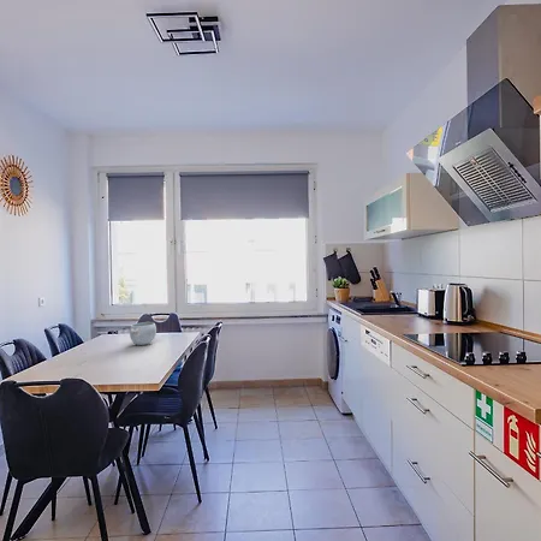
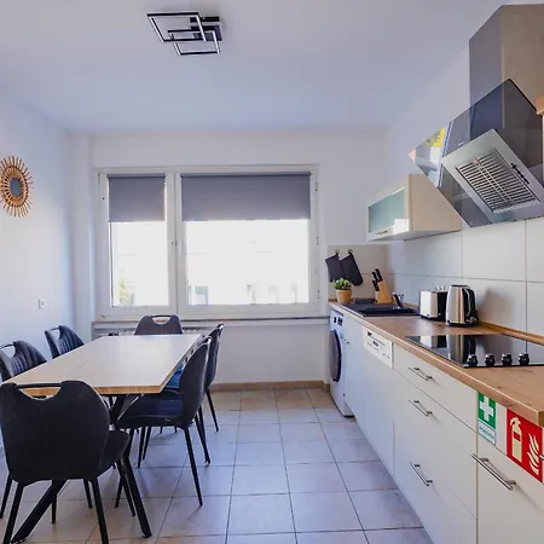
- bowl (143, 333)
